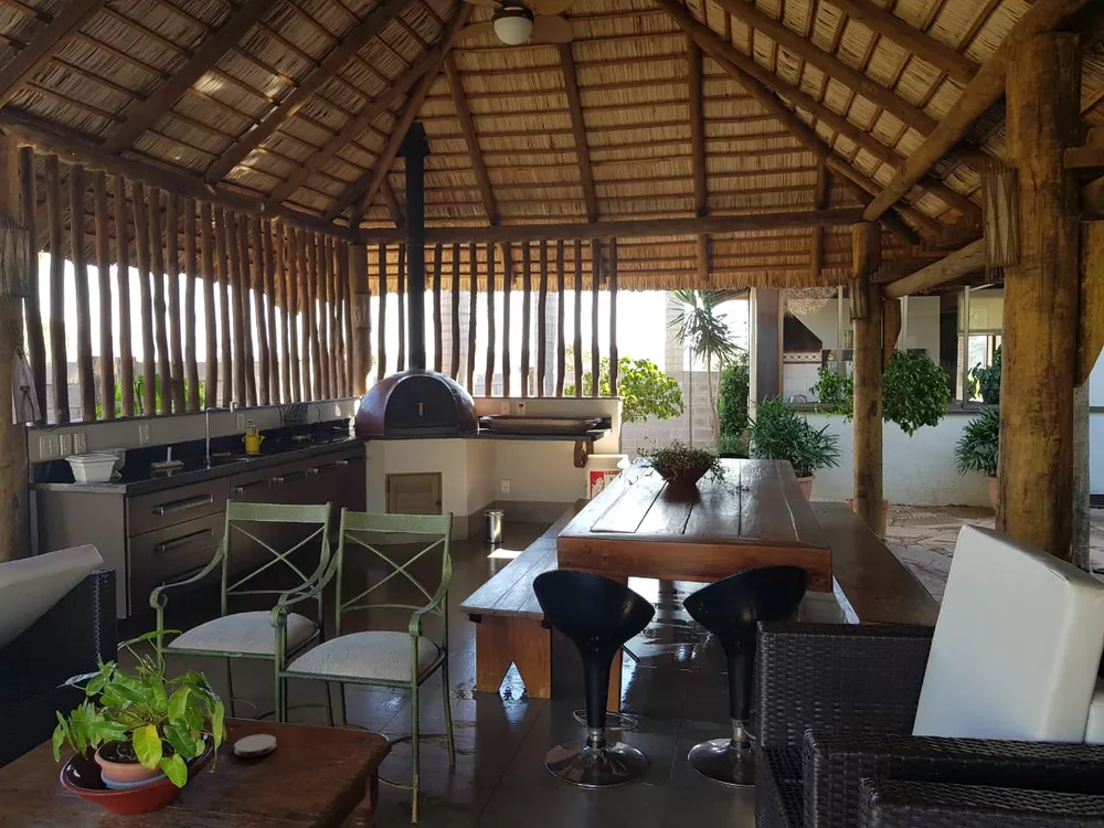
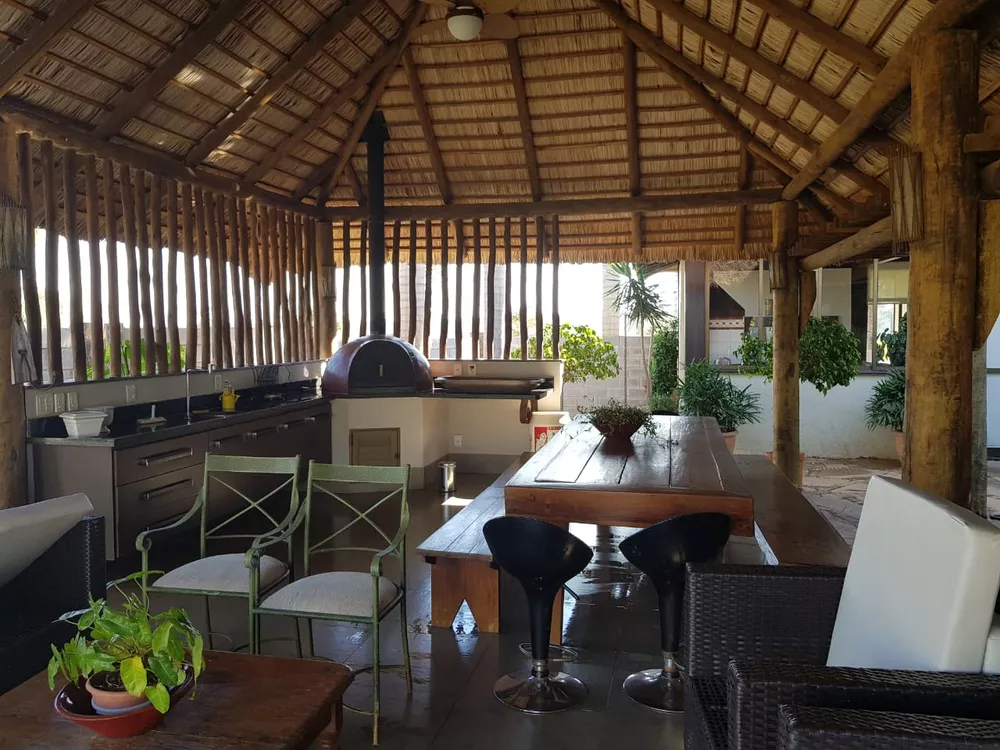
- coaster (255, 745)
